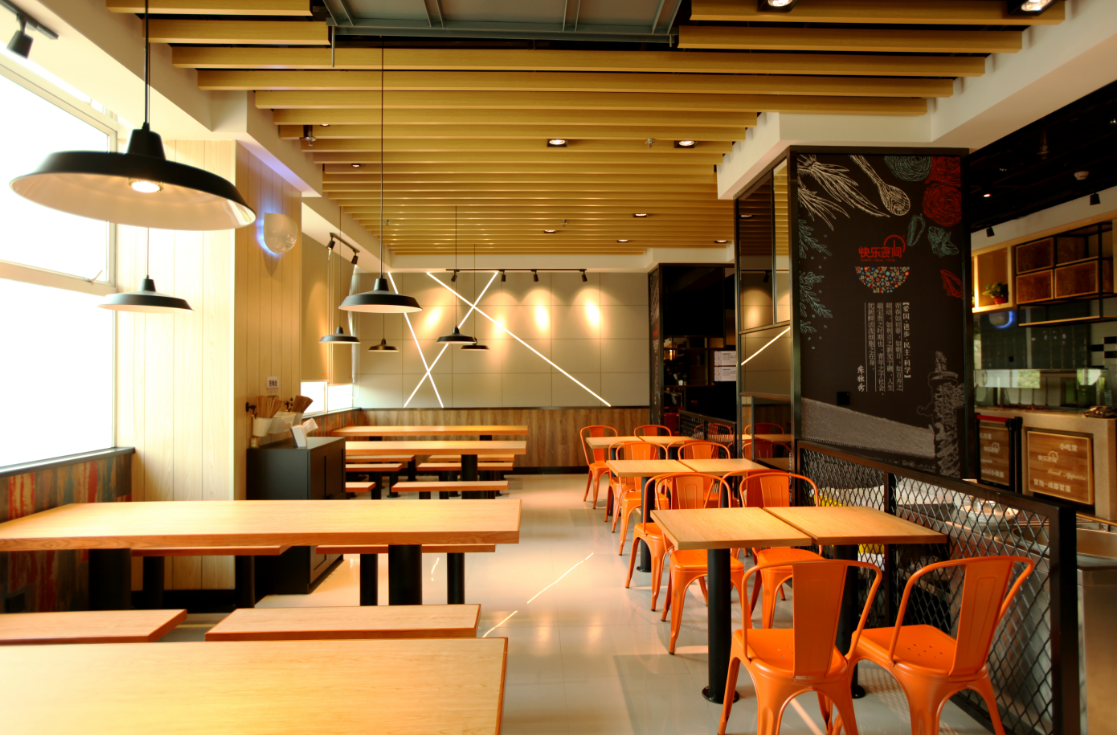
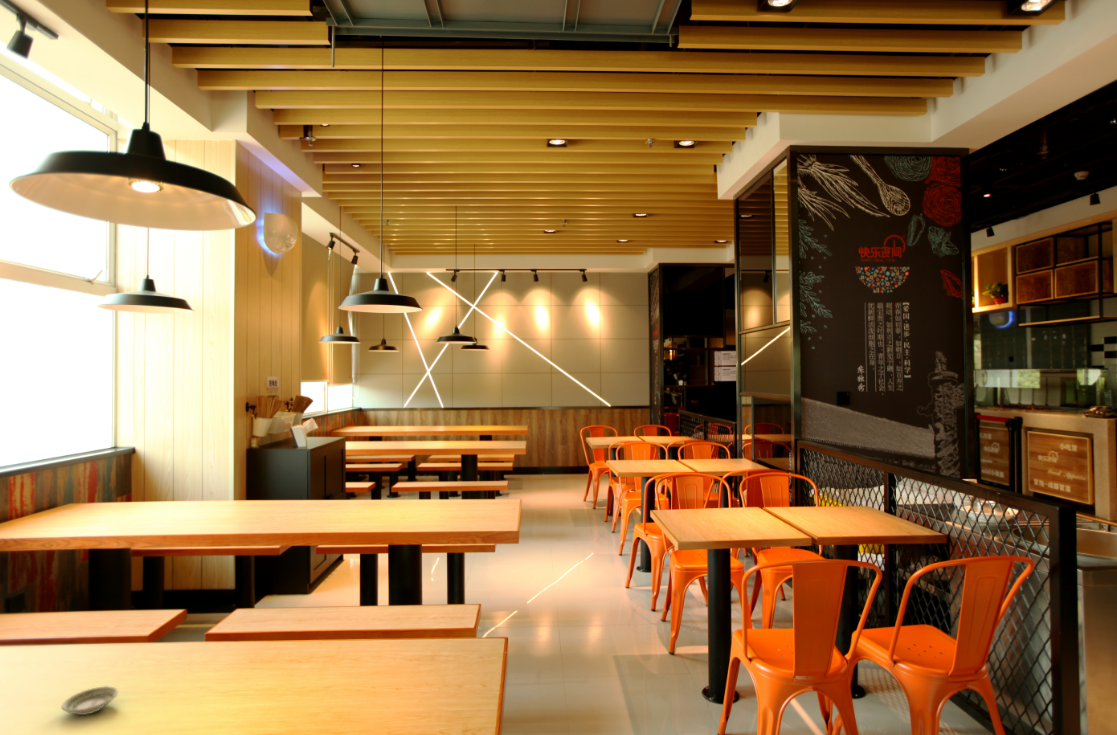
+ saucer (90, 703)
